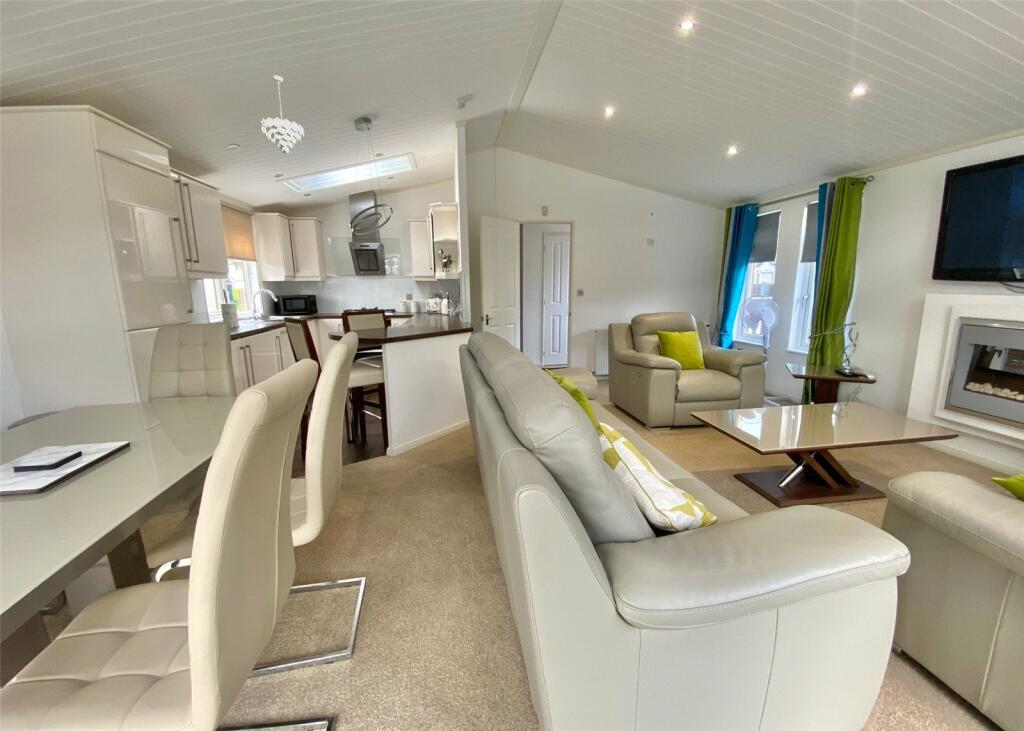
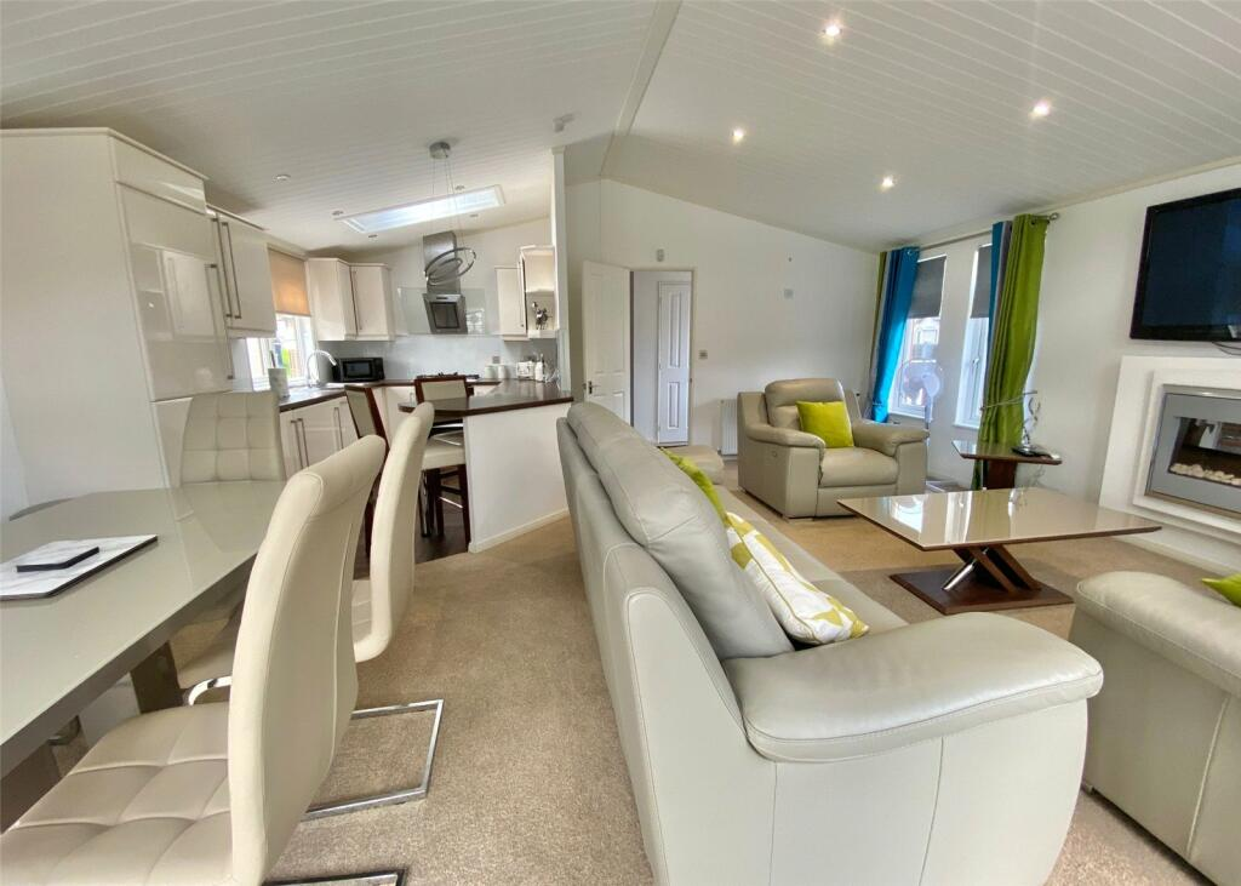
- pendant light (281, 116)
